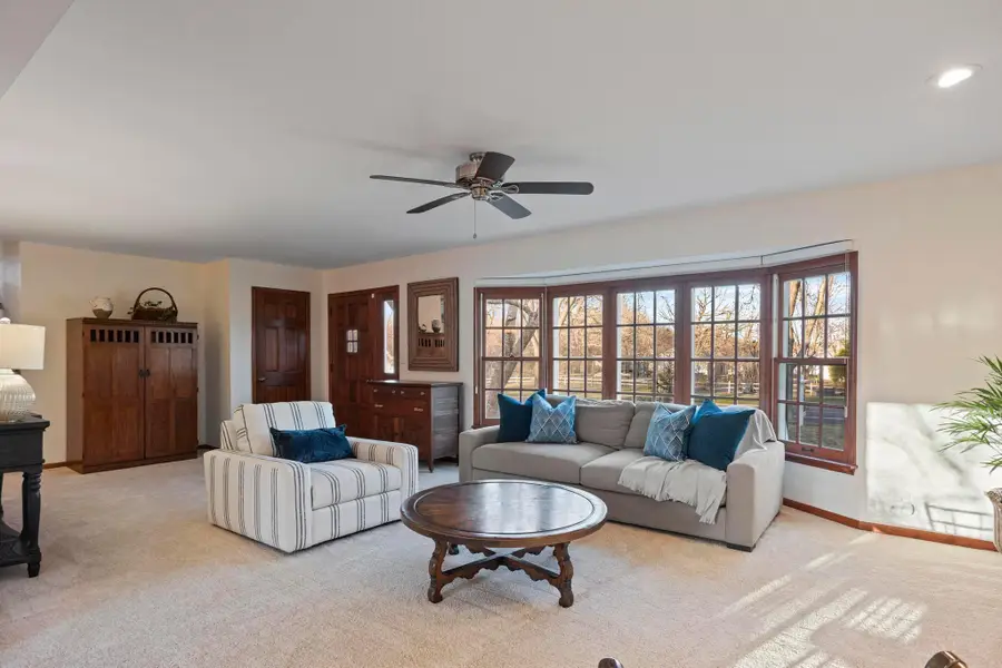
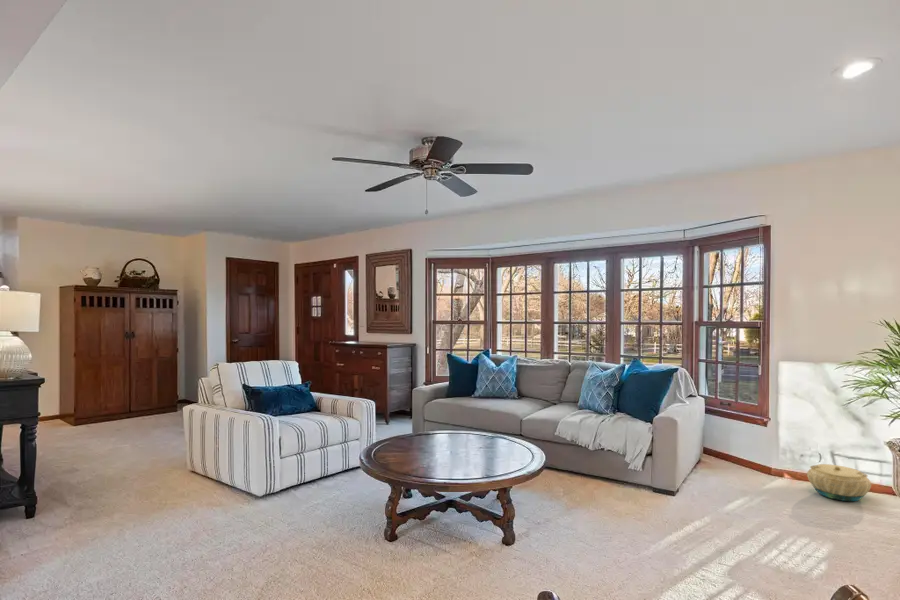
+ basket (838, 481)
